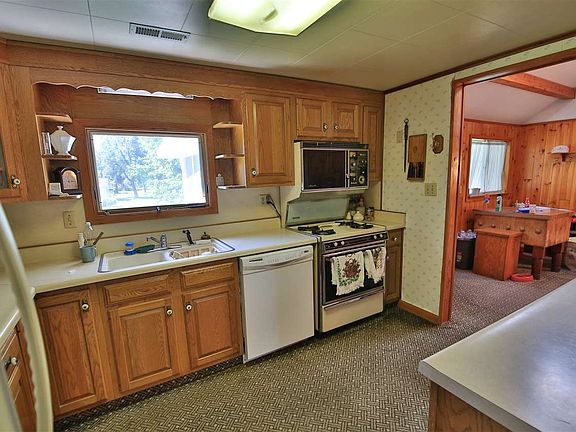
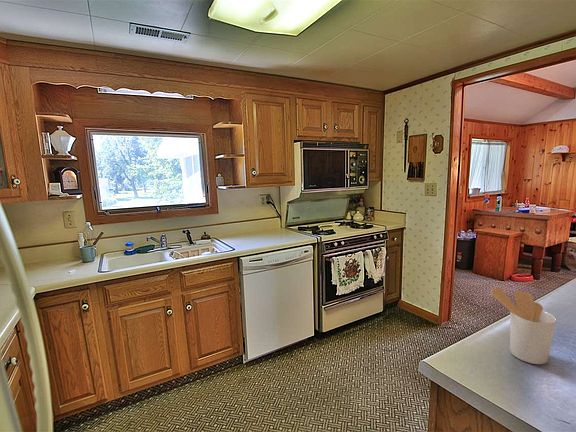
+ utensil holder (519, 322)
